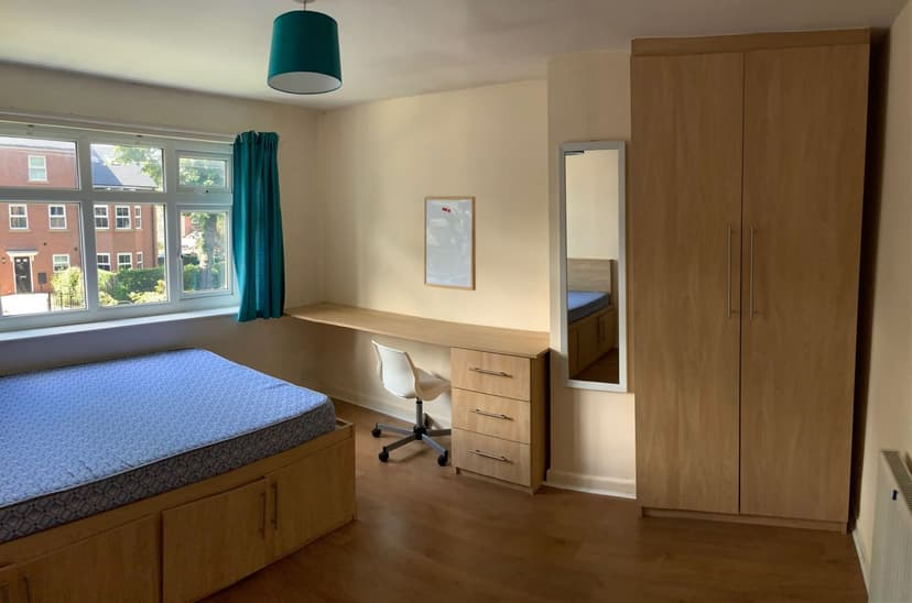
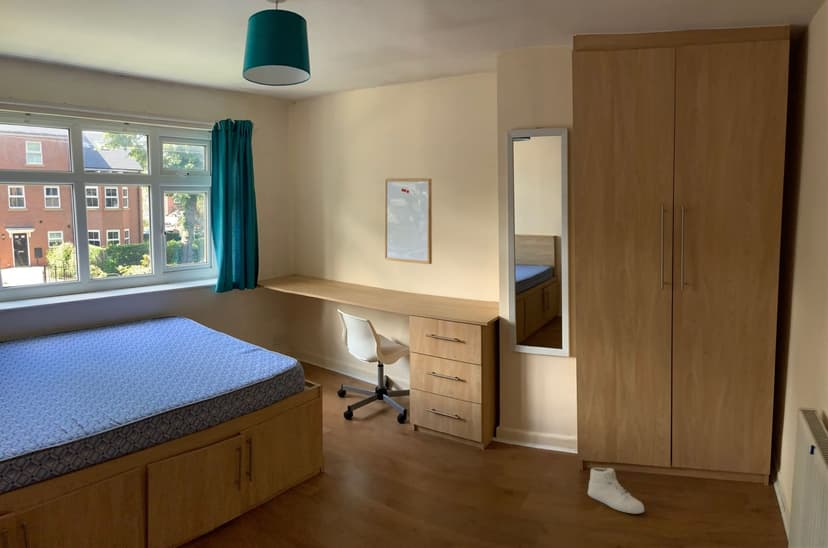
+ sneaker (614, 487)
